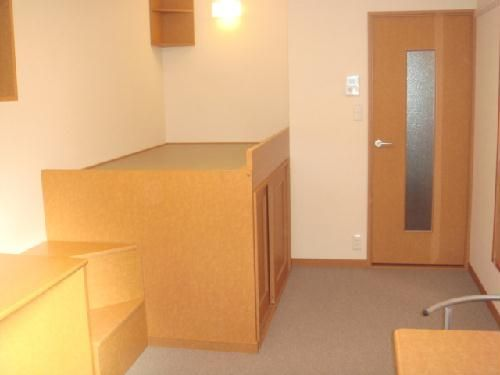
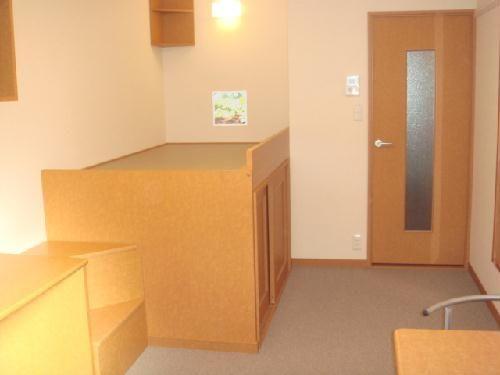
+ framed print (229, 108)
